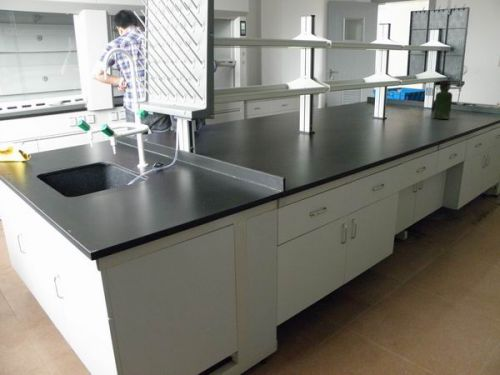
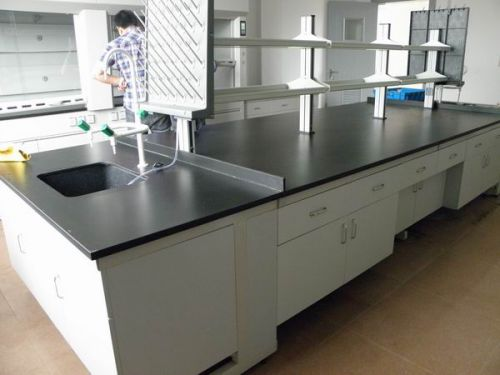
- bottle (443, 99)
